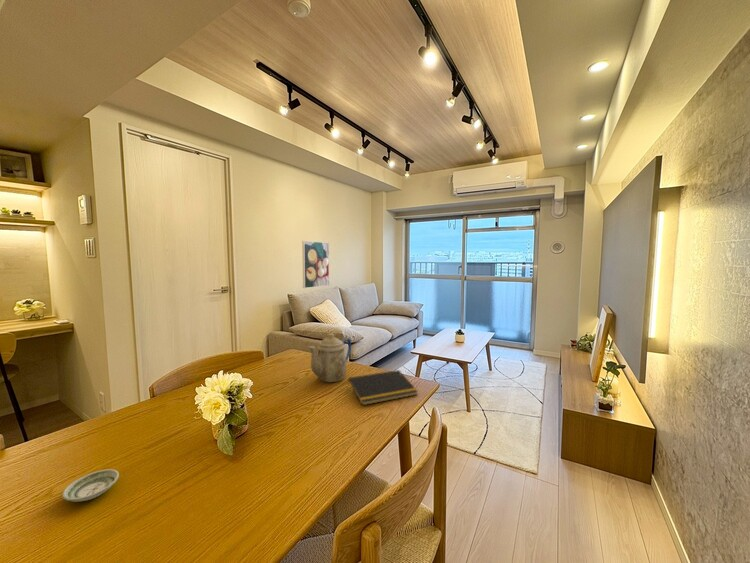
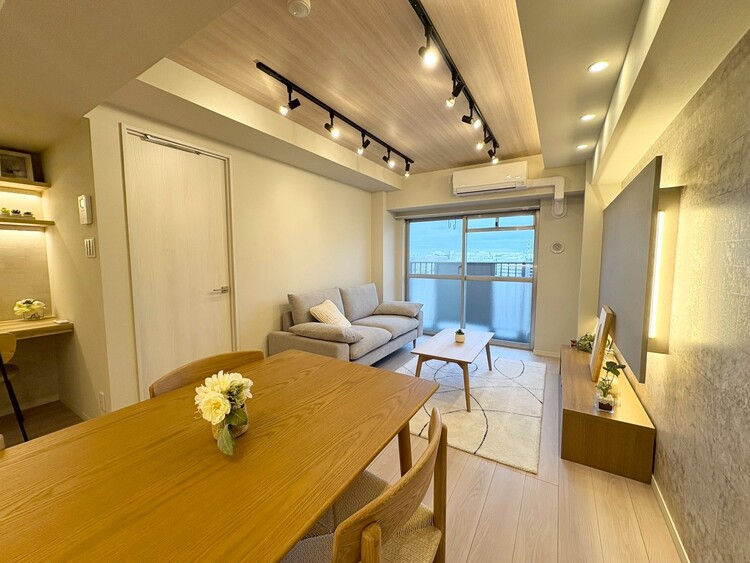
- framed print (316, 264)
- saucer (92, 487)
- teapot (331, 355)
- notepad (382, 385)
